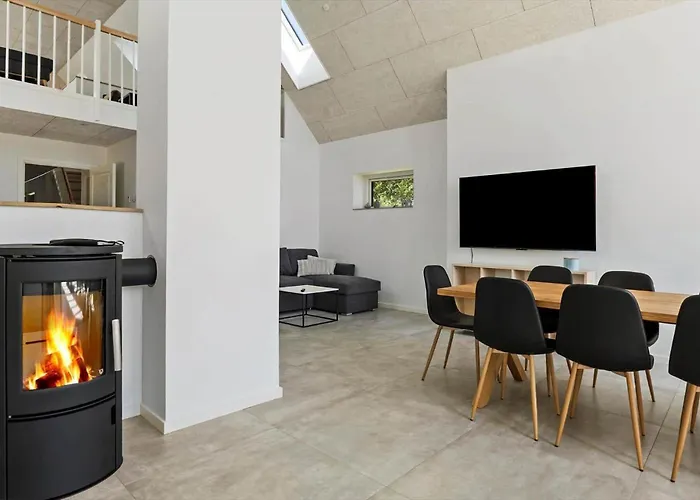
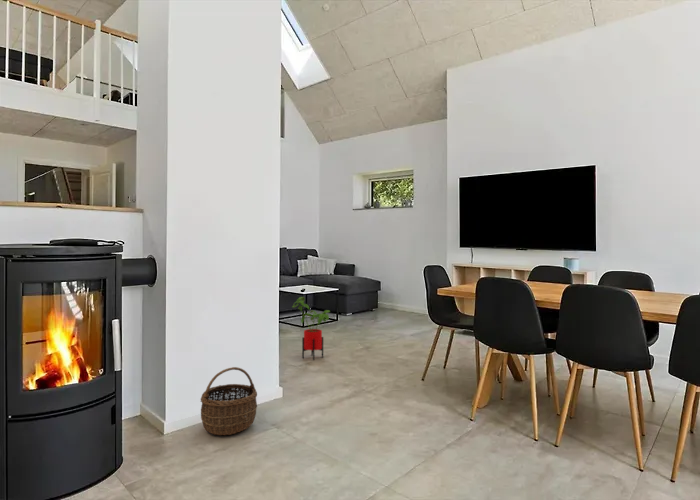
+ house plant (309, 327)
+ wicker basket (228, 397)
